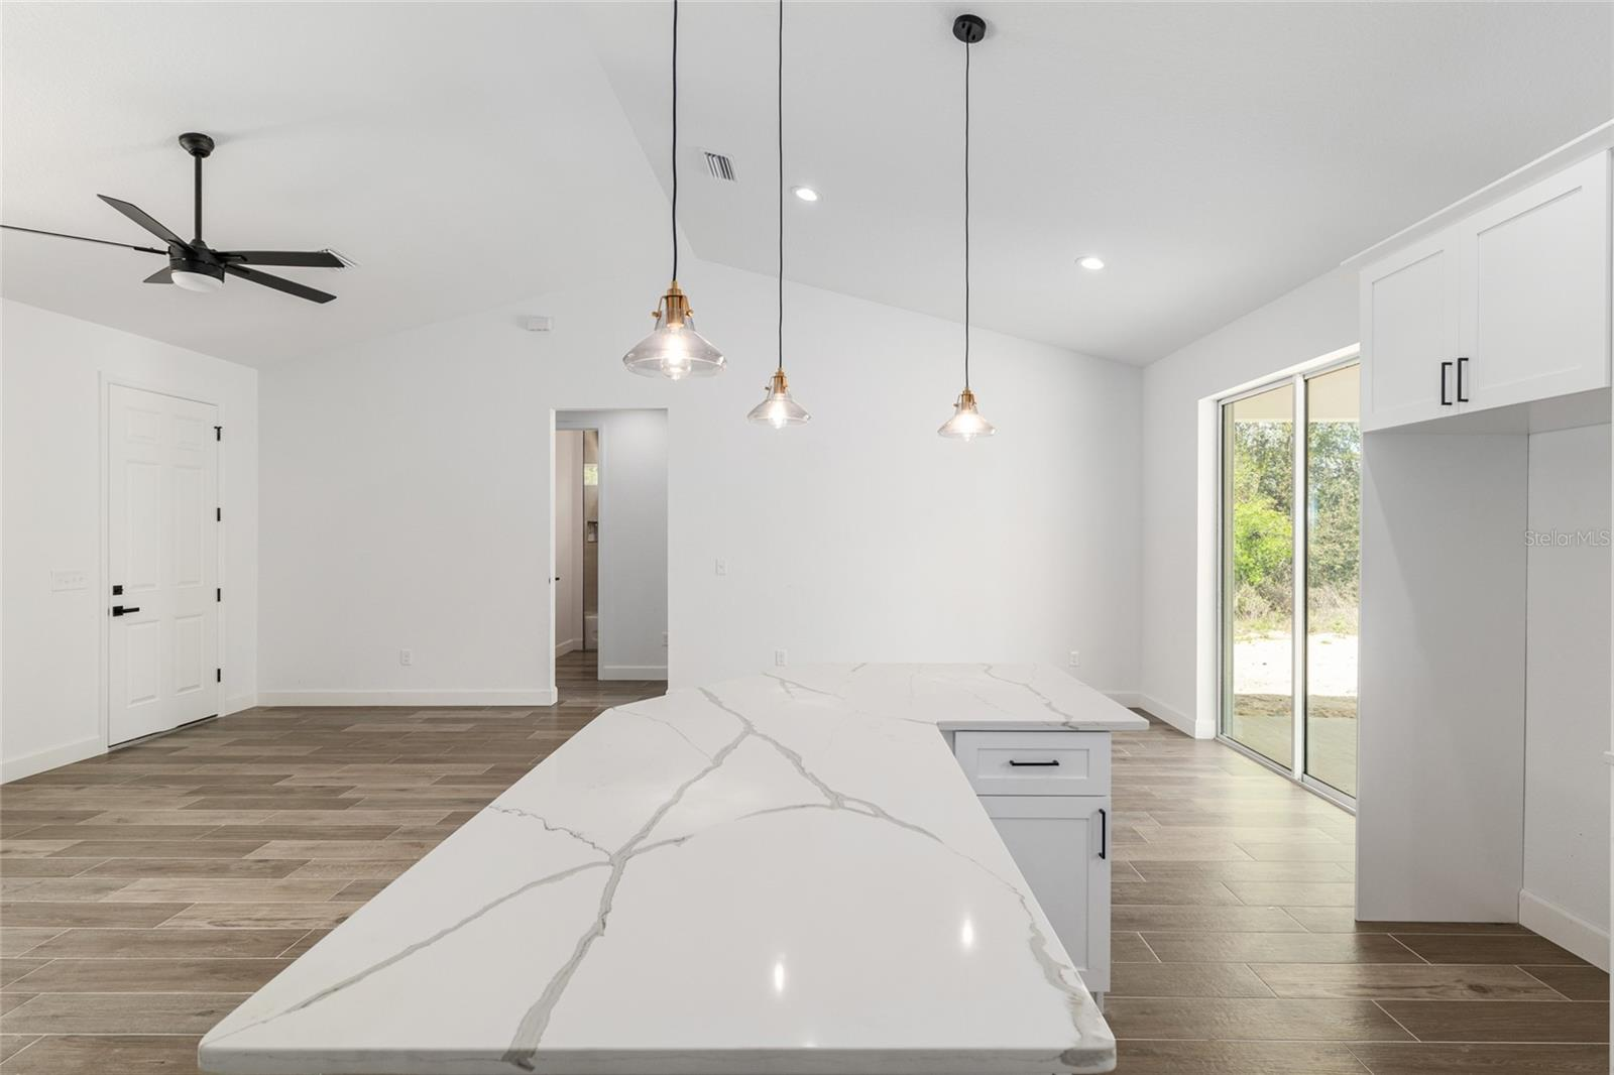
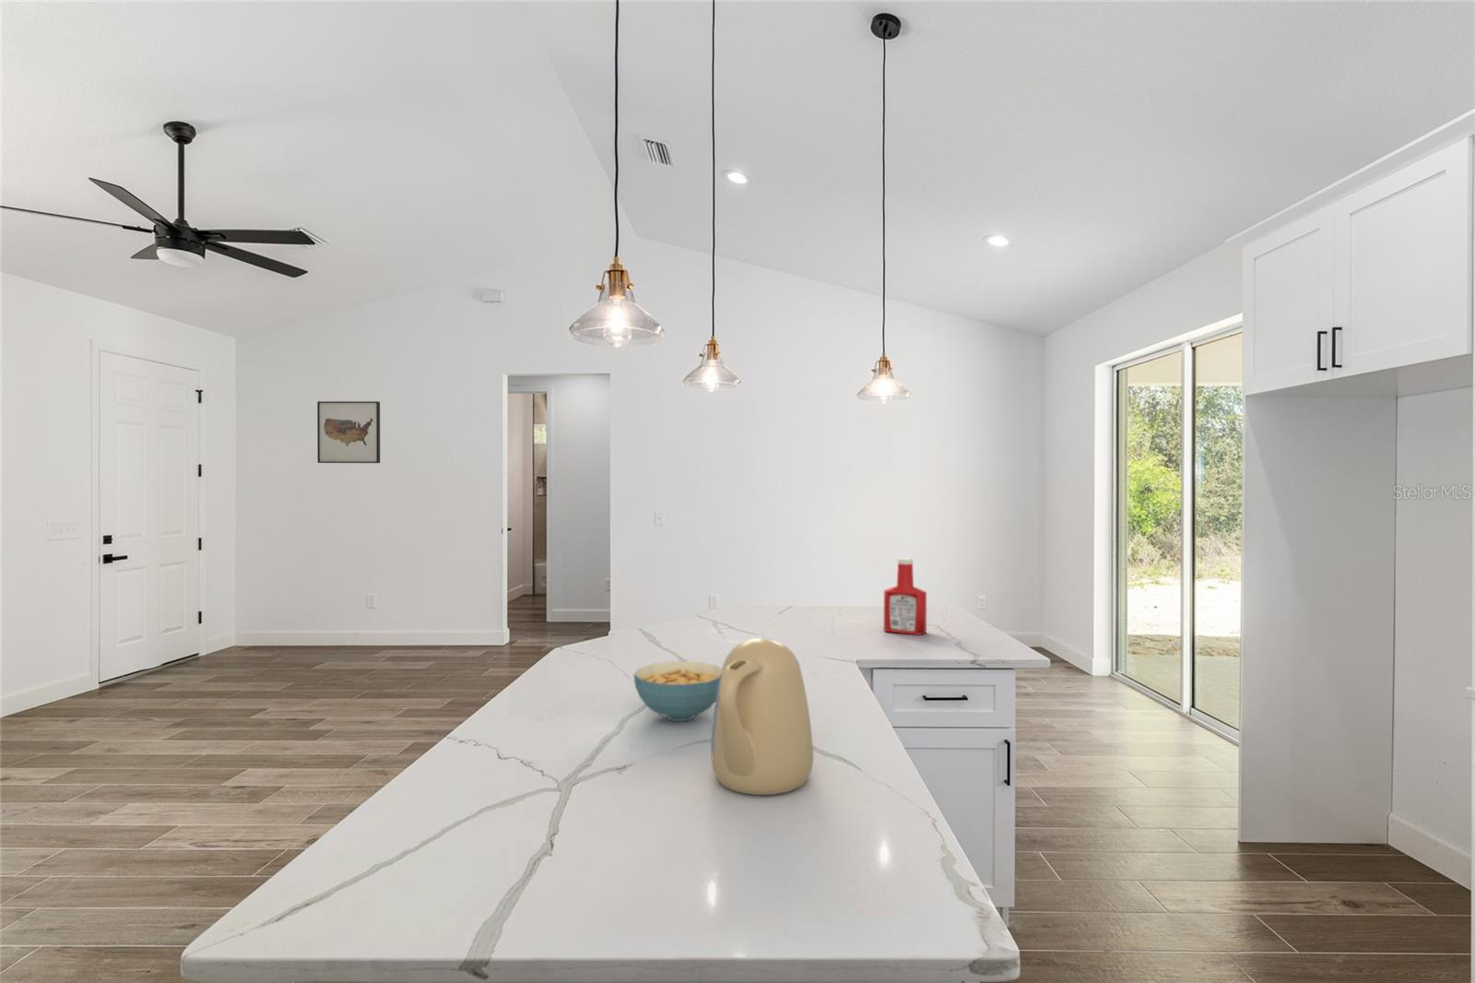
+ wall art (349, 431)
+ soap bottle (905, 595)
+ kettle (759, 710)
+ cereal bowl (680, 694)
